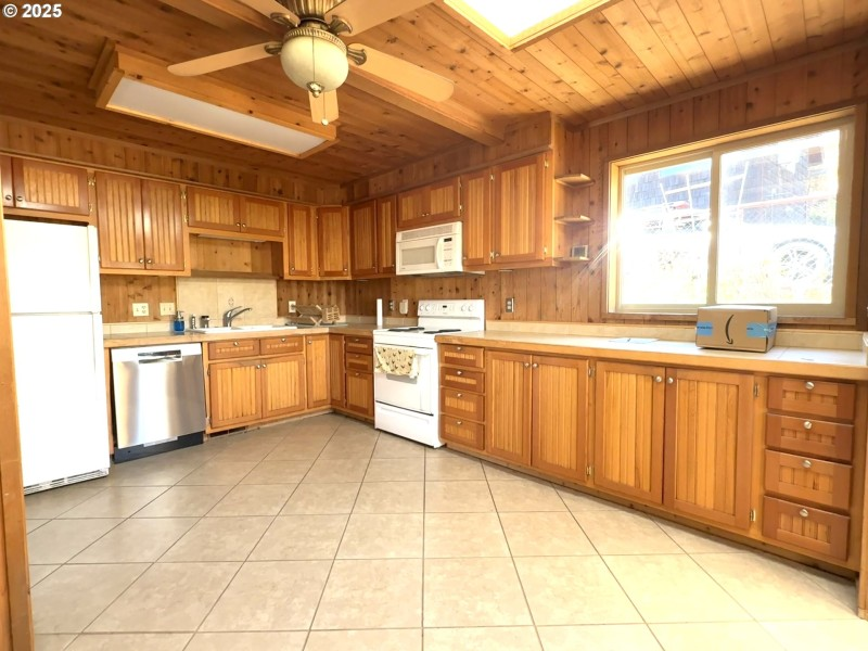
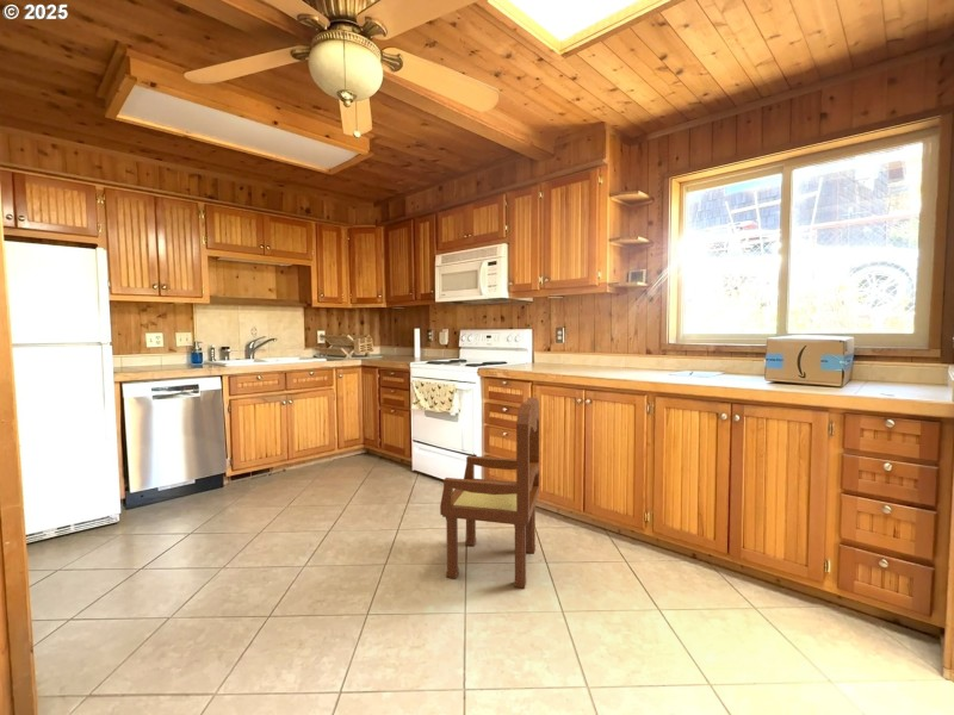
+ dining chair (494, 481)
